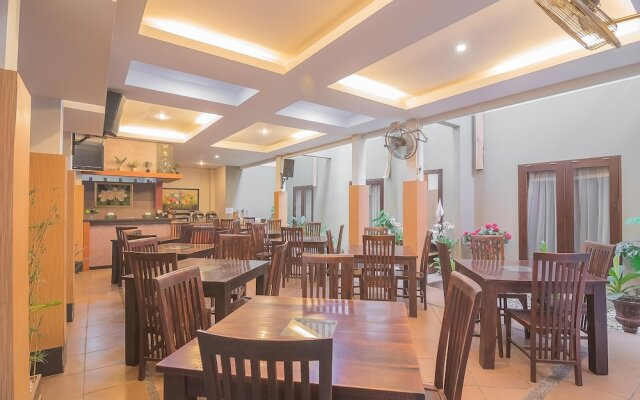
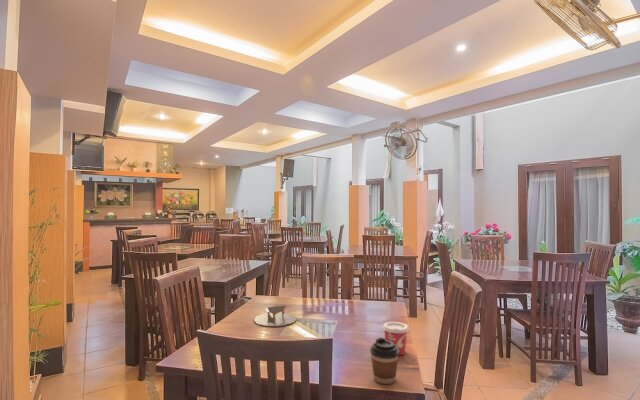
+ napkin holder (275, 314)
+ coffee cup (384, 359)
+ cup (395, 338)
